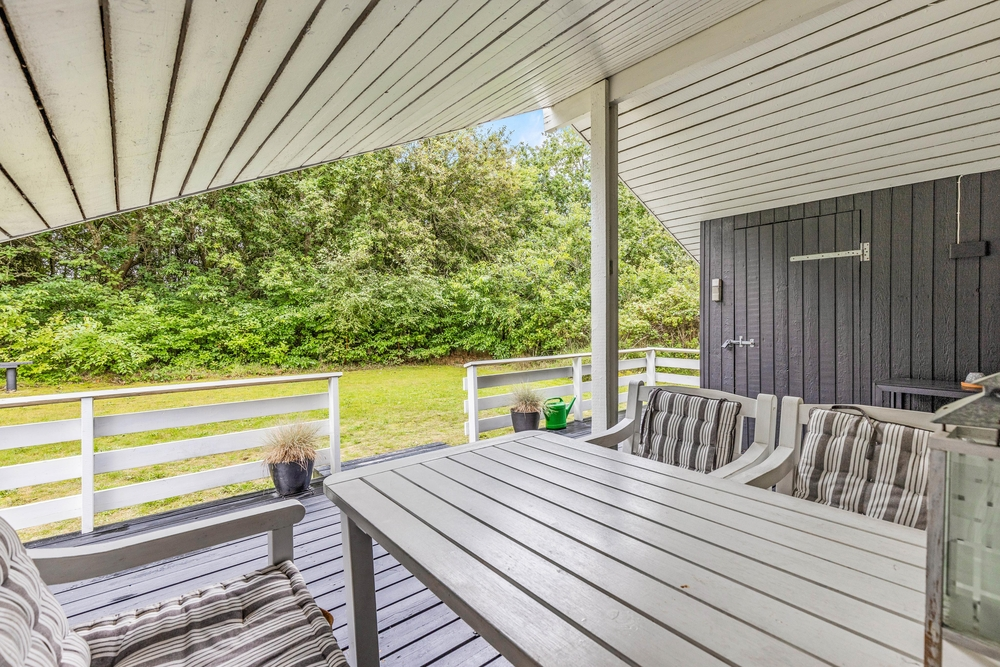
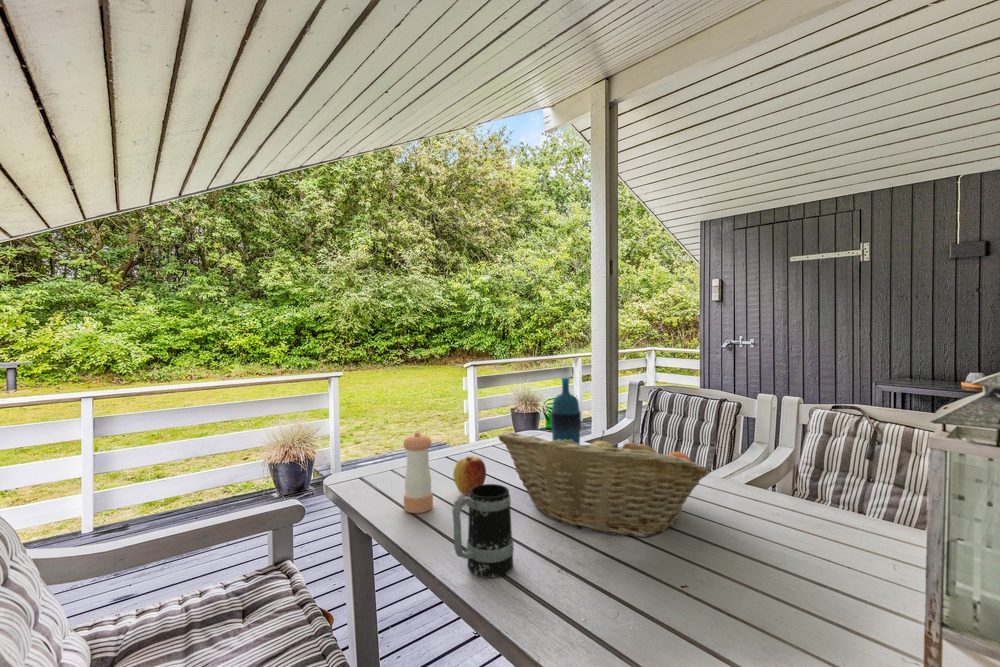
+ apple (469, 474)
+ fruit basket (596, 468)
+ pepper shaker (417, 470)
+ water bottle (565, 420)
+ mug (481, 530)
